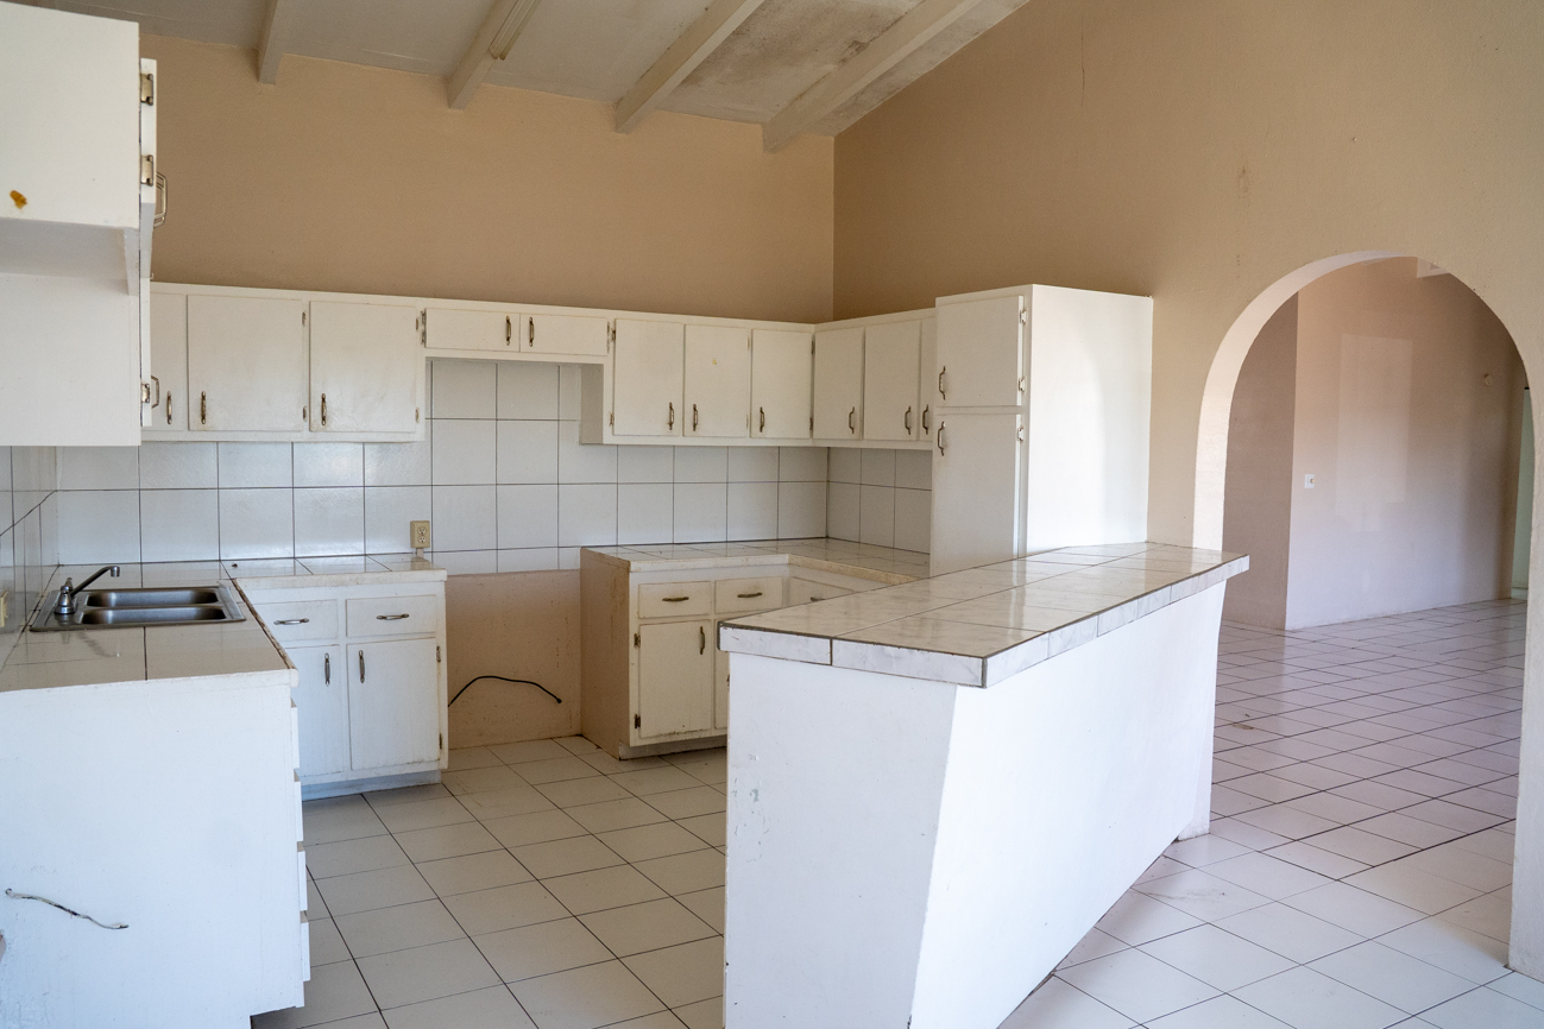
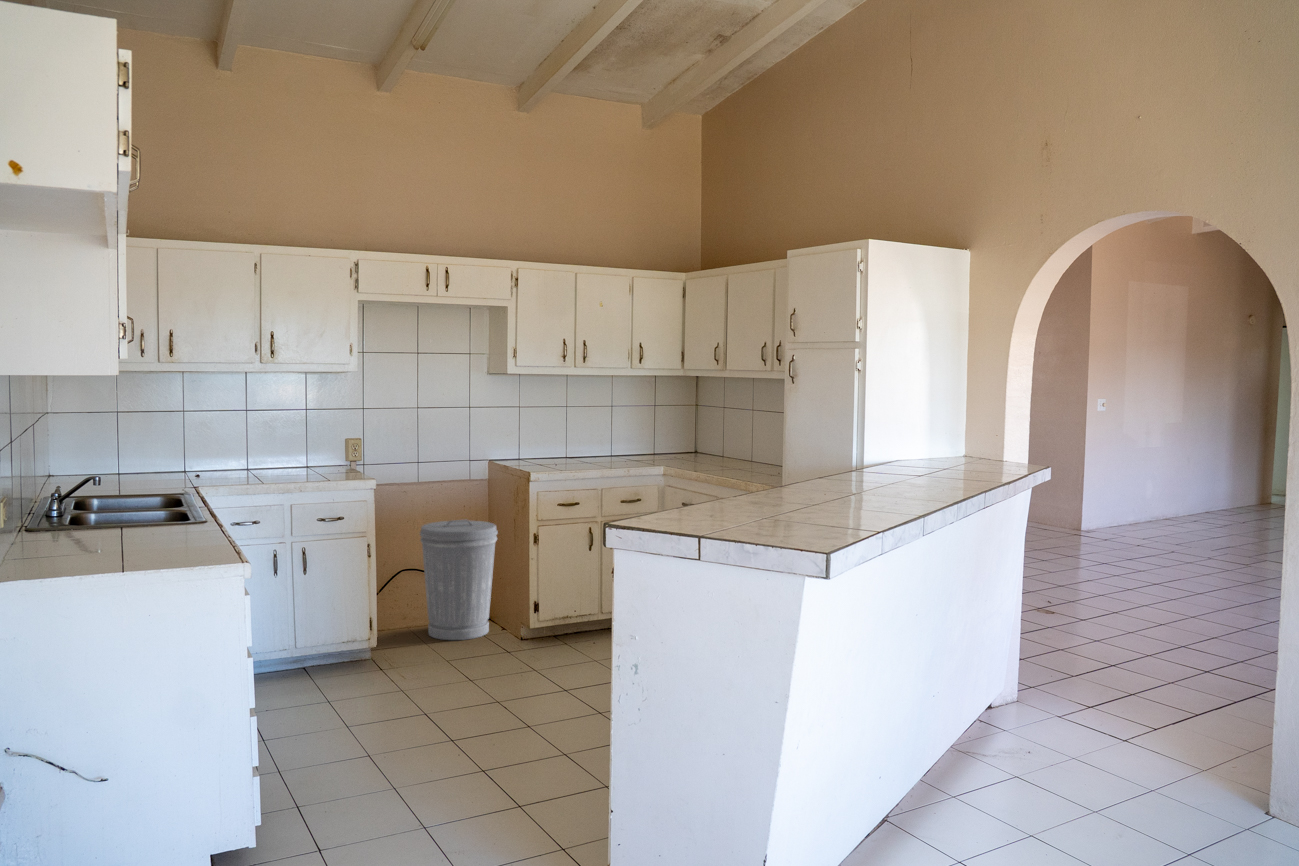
+ trash can (458, 576)
